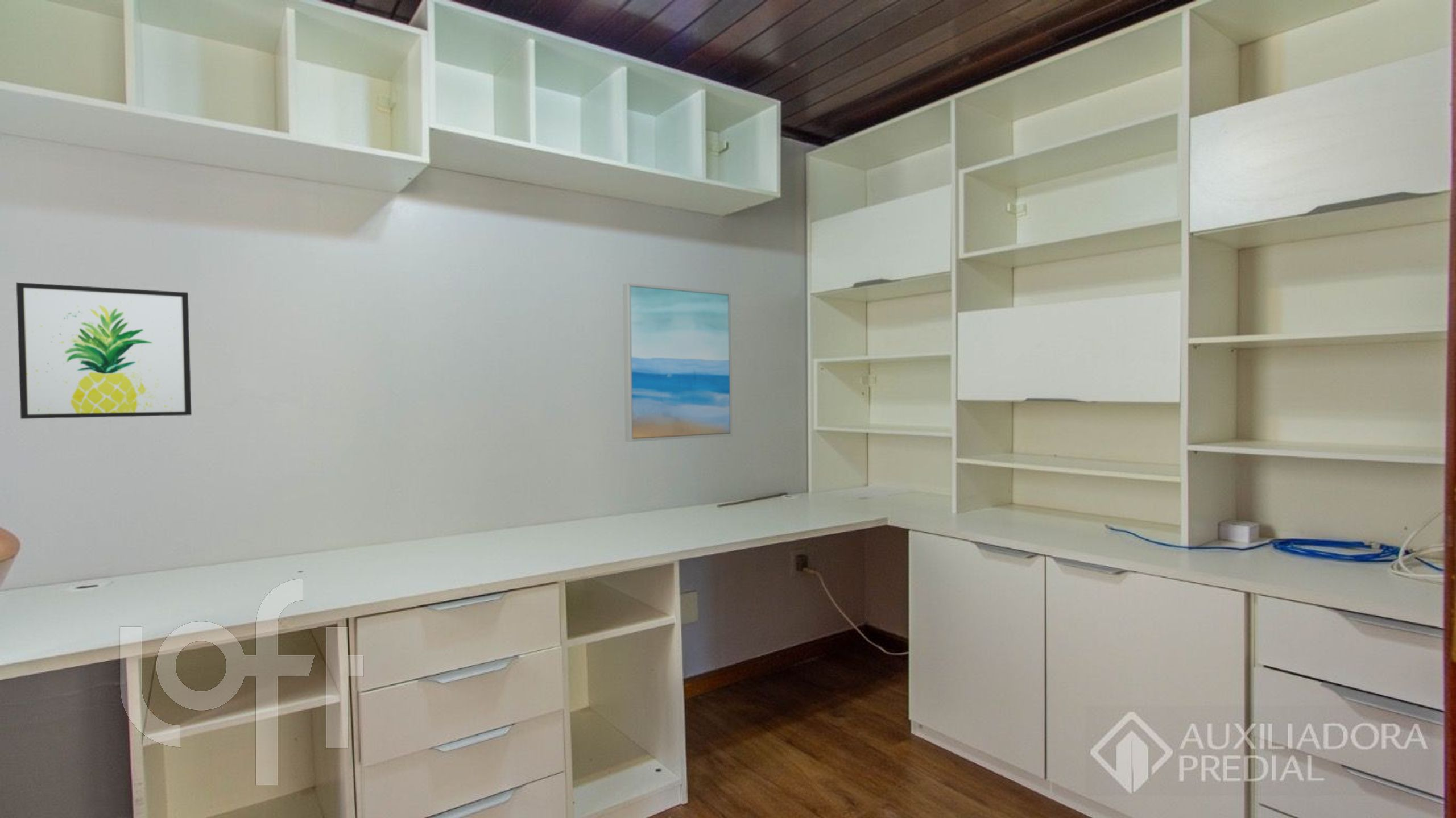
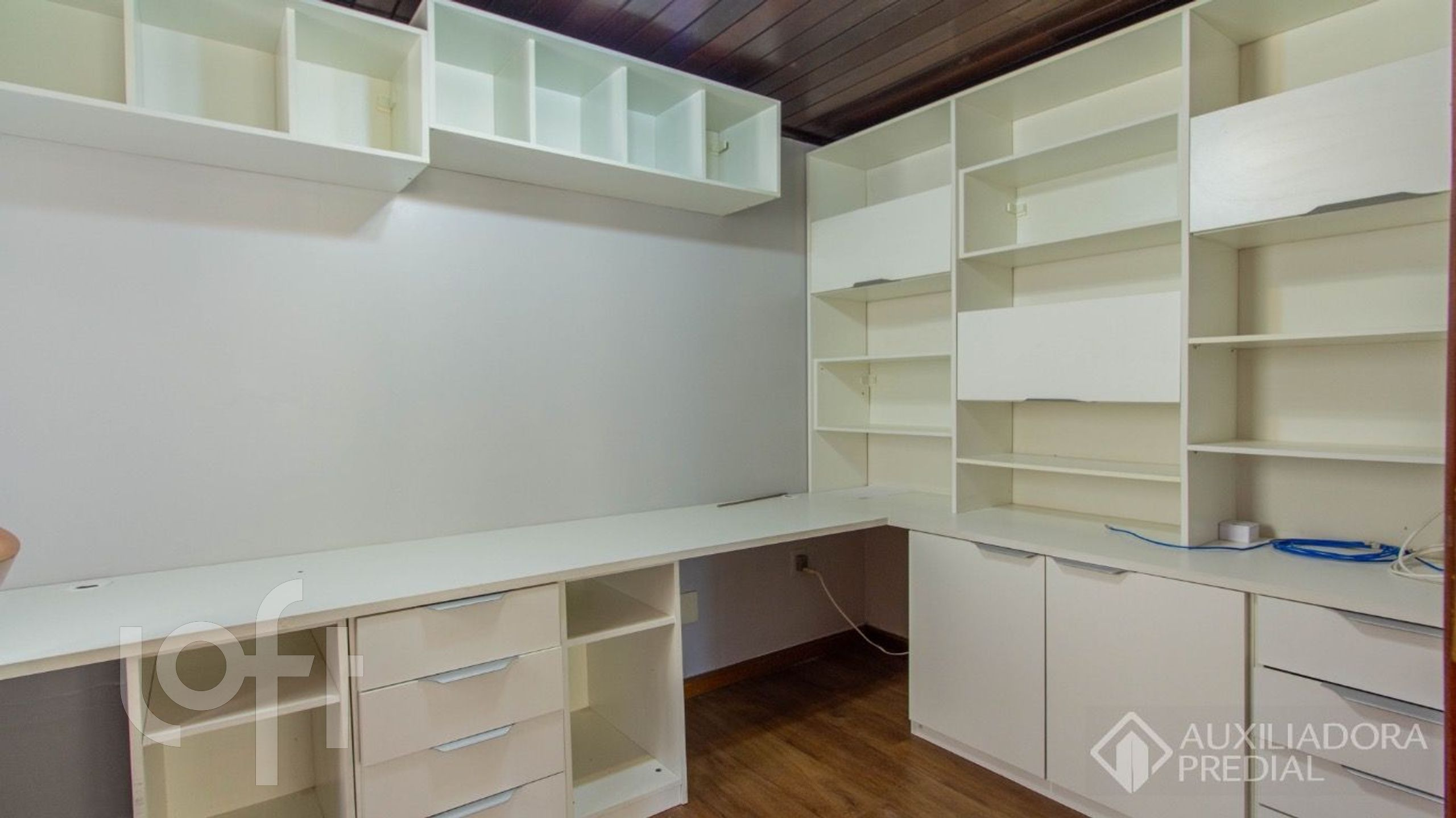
- wall art (680, 363)
- wall art (109, 352)
